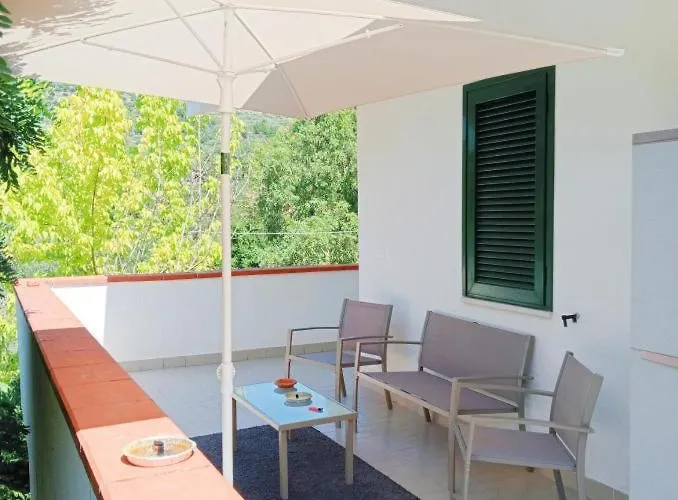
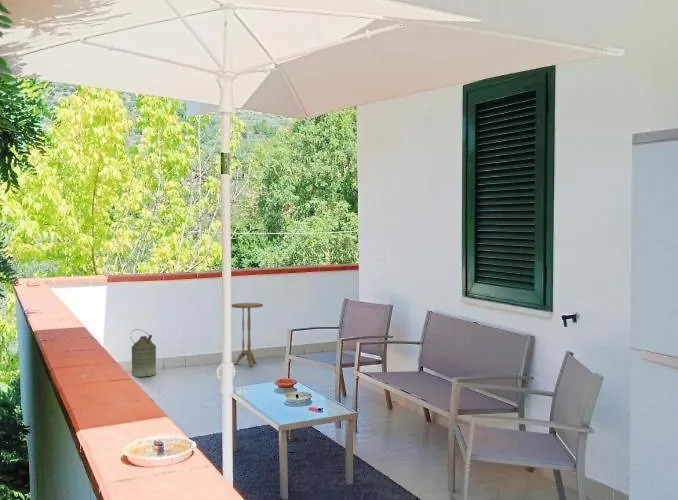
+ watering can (143, 352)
+ side table (248, 334)
